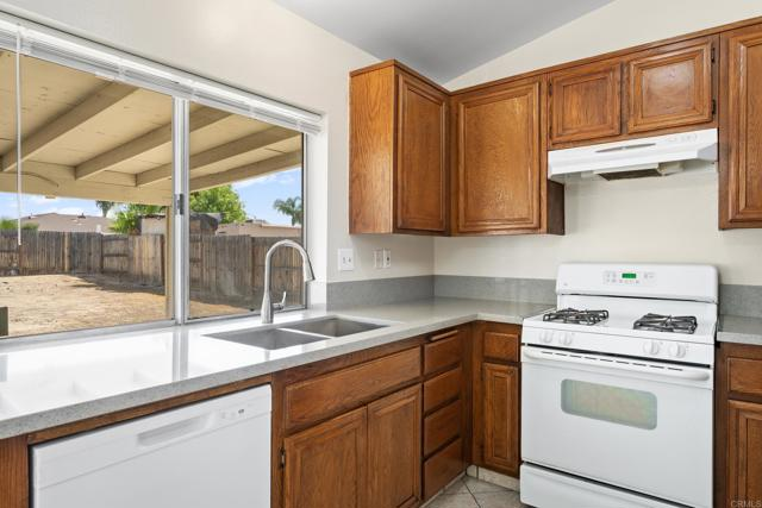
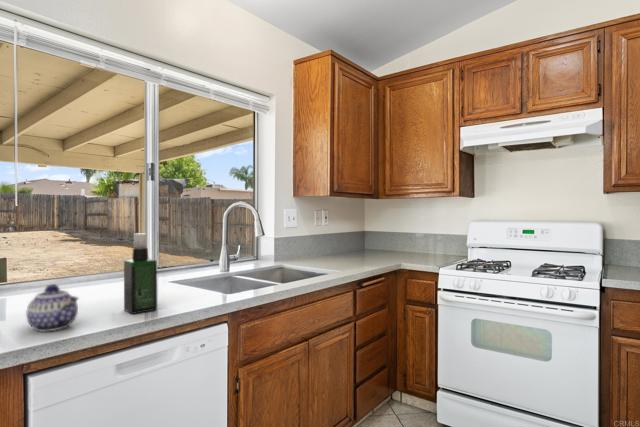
+ spray bottle (140, 271)
+ teapot (53, 306)
